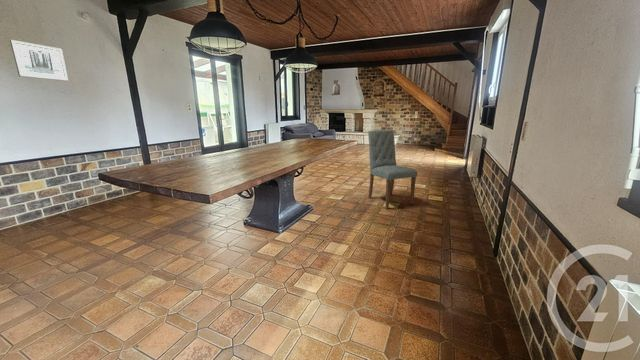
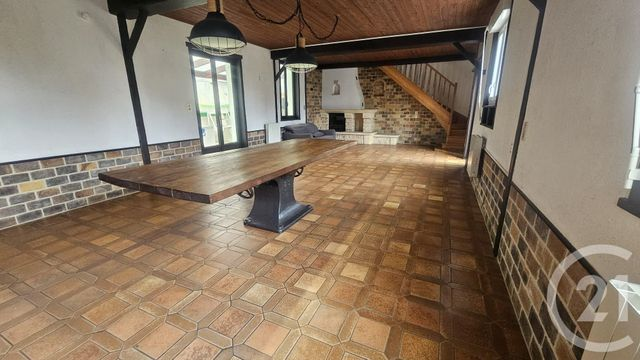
- dining chair (390, 166)
- wall art (41, 62)
